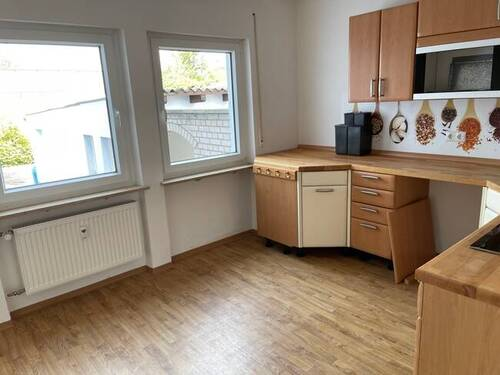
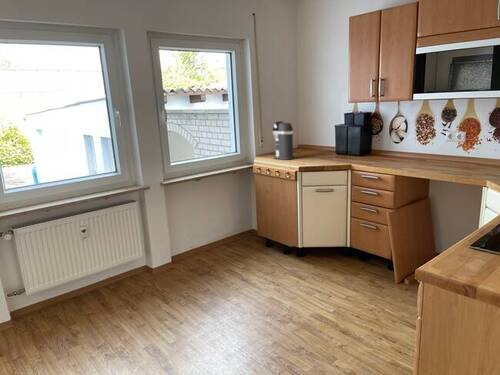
+ coffee maker (282, 139)
